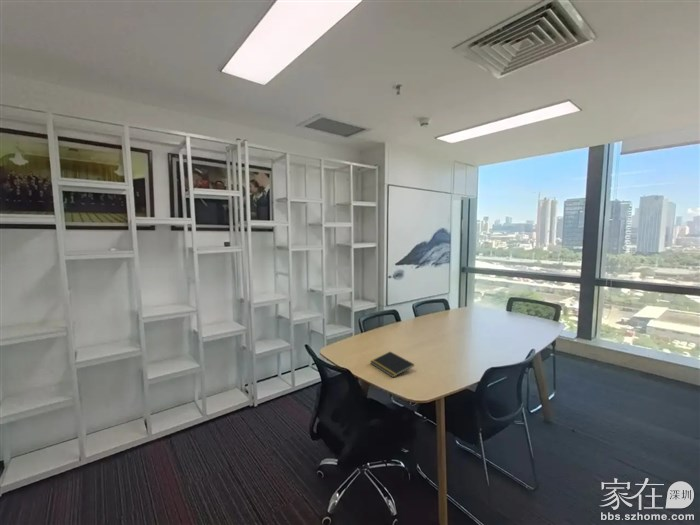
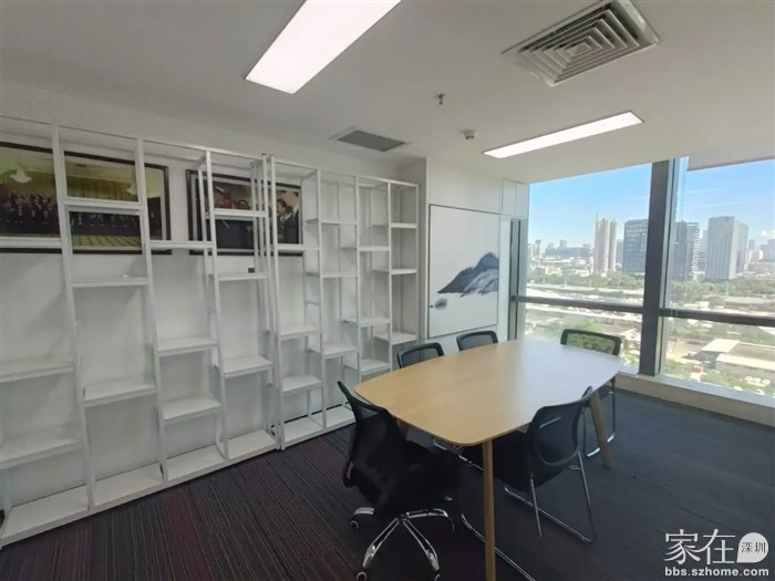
- notepad (391, 363)
